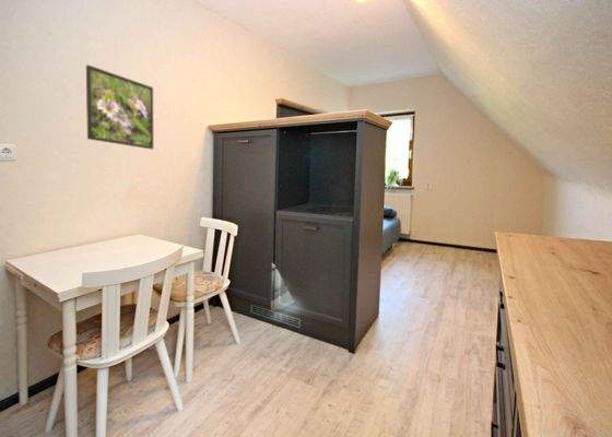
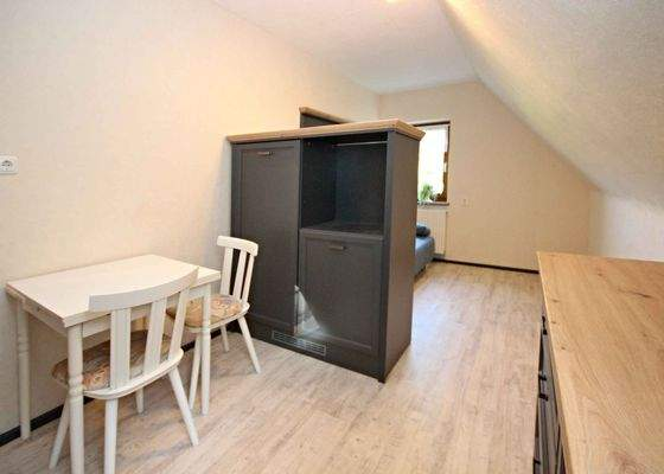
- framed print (122, 110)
